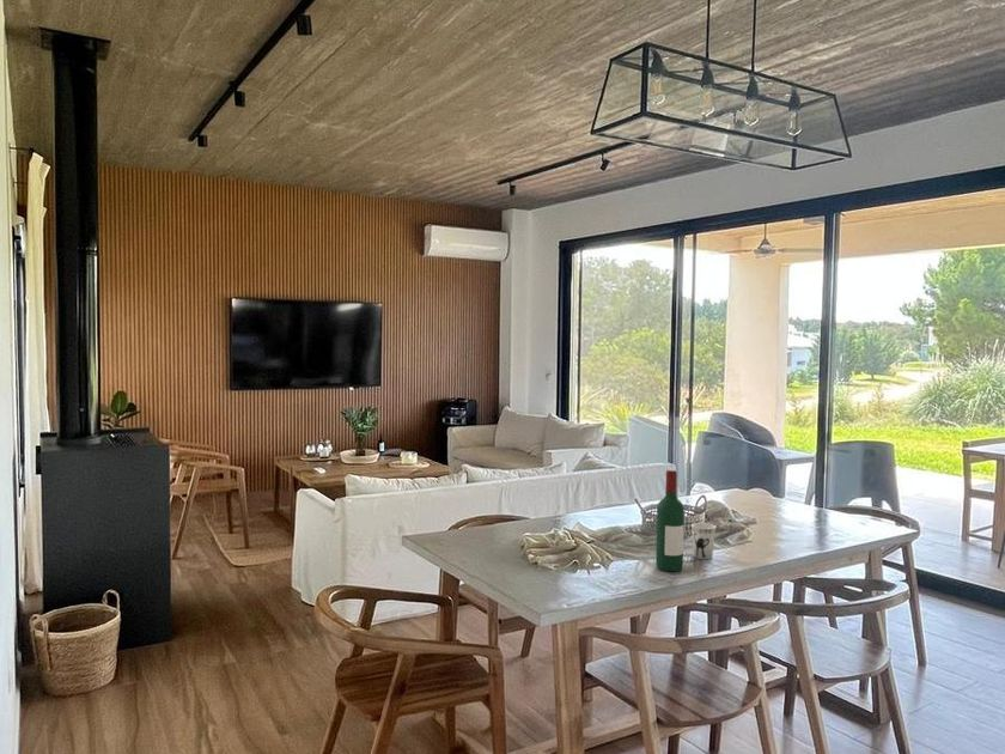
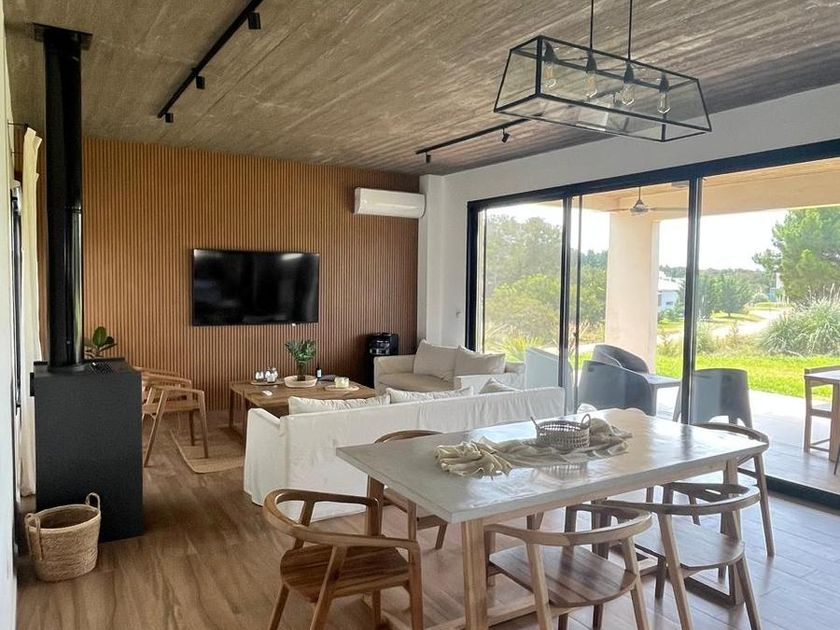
- cup (702, 541)
- wine bottle (670, 518)
